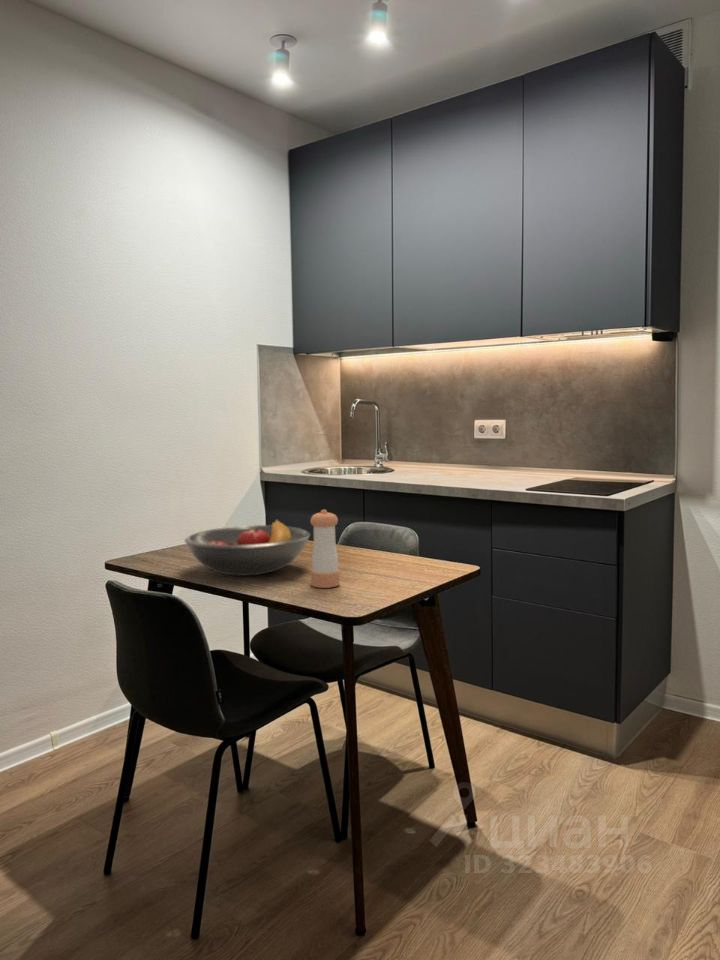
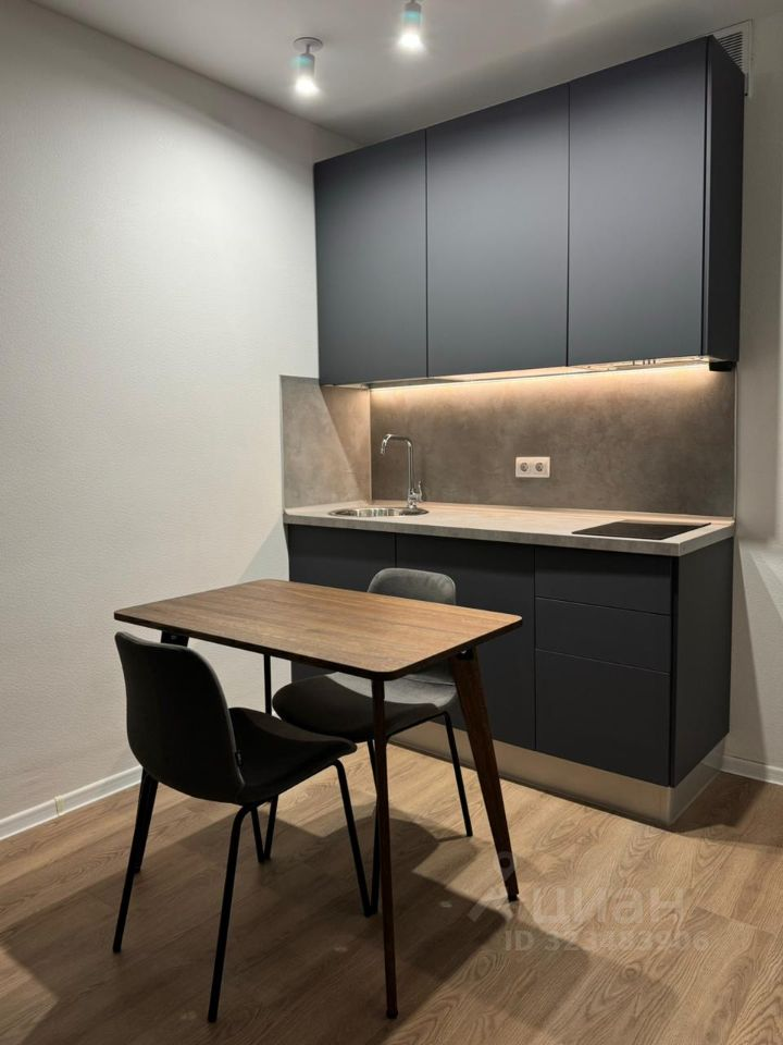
- pepper shaker (324, 547)
- fruit bowl (248, 548)
